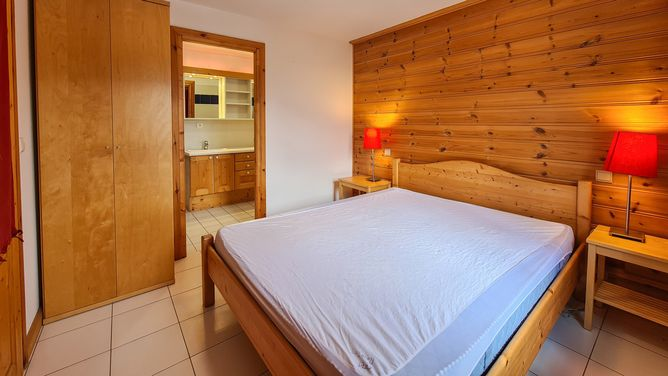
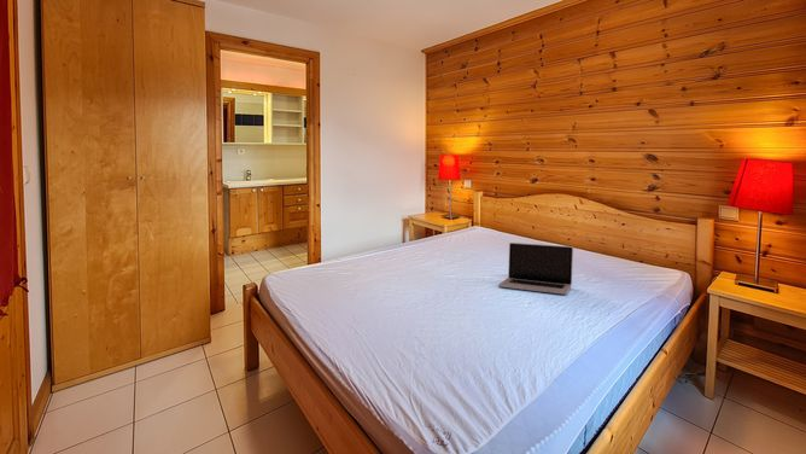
+ laptop (536, 267)
